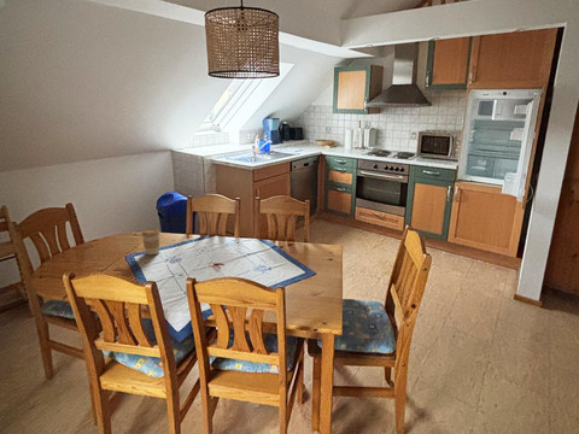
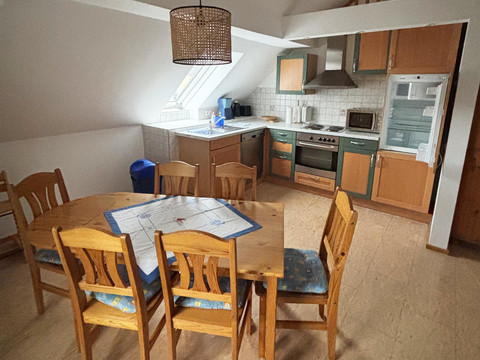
- coffee cup (151, 241)
